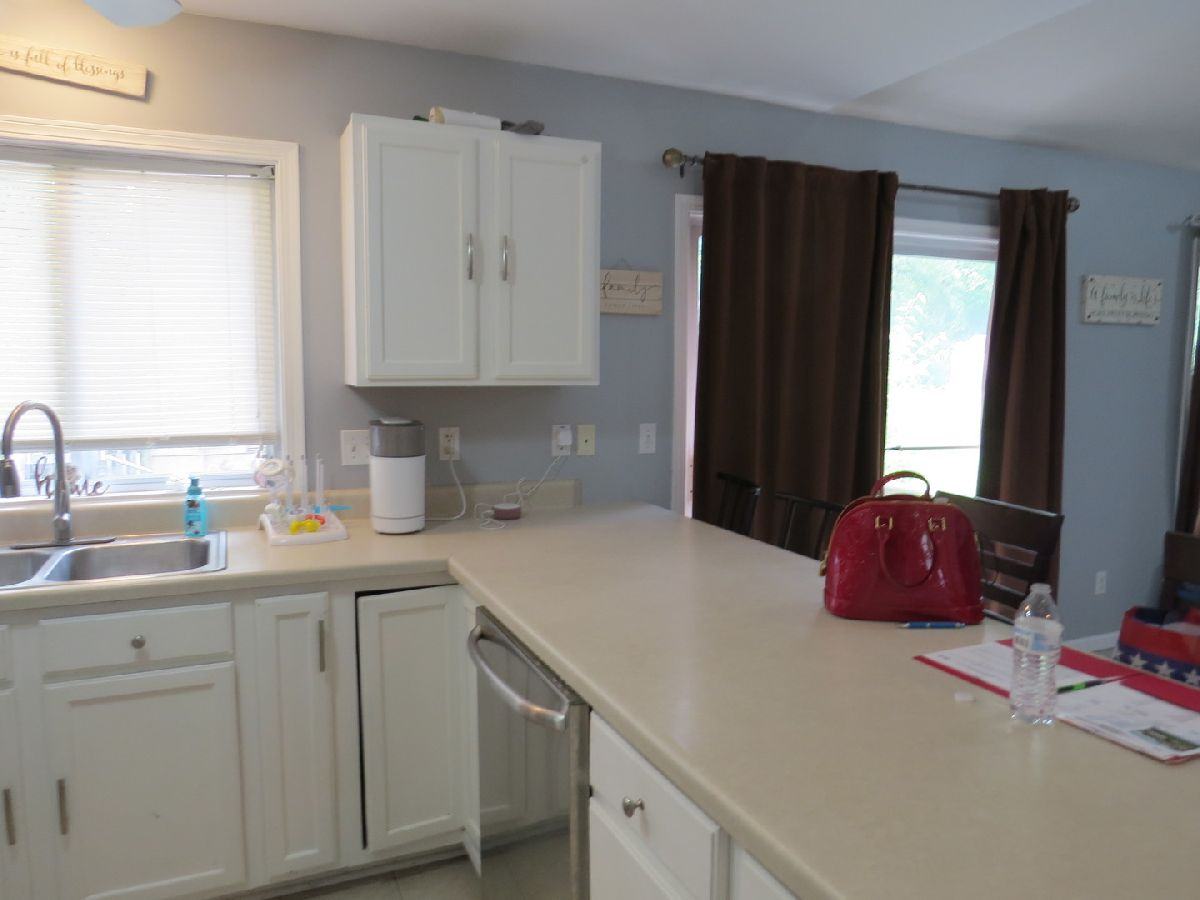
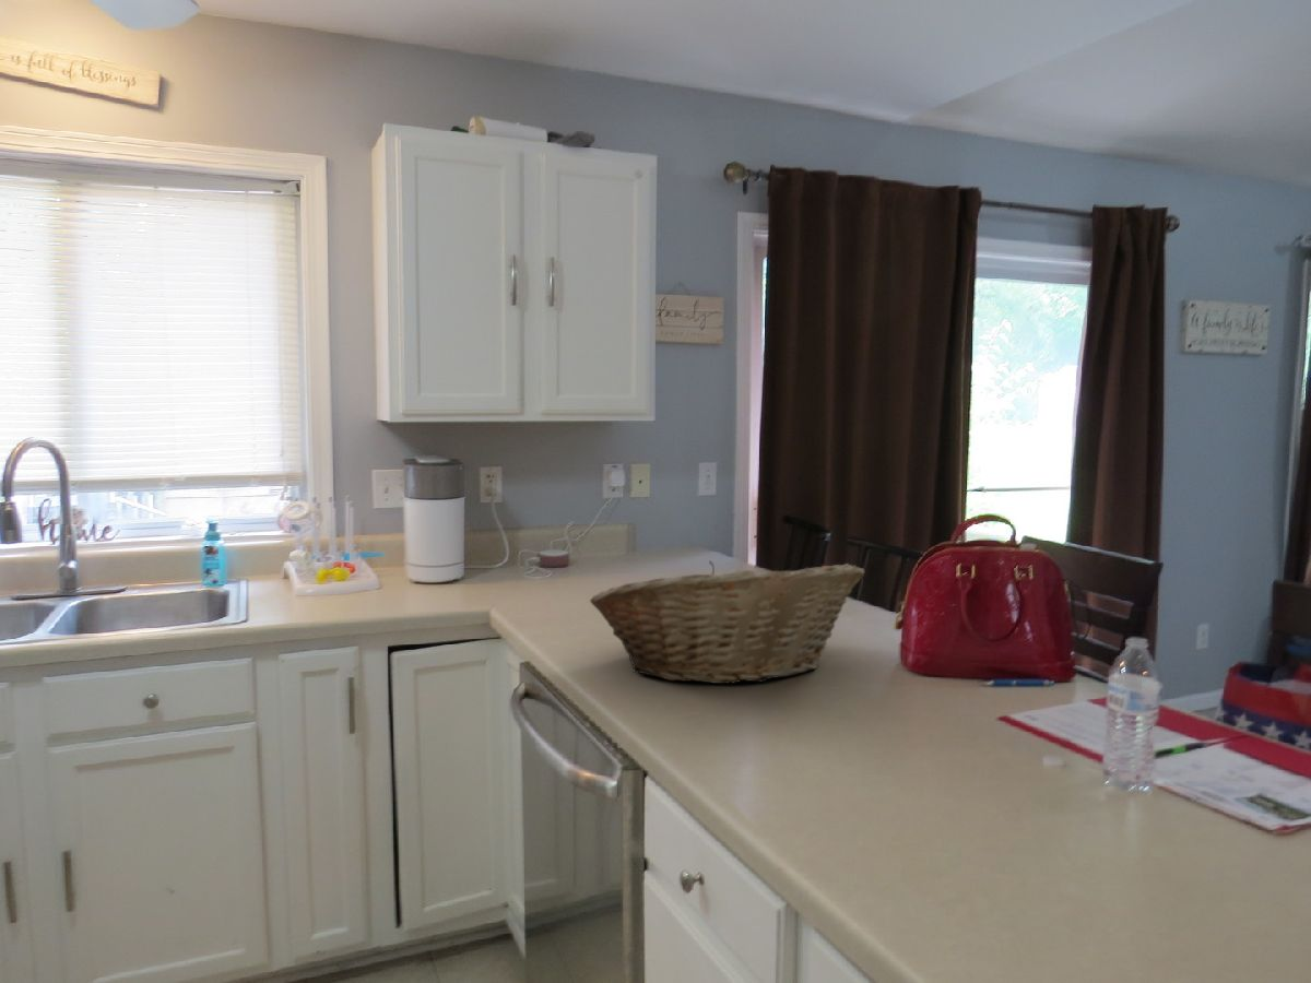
+ fruit basket (728, 608)
